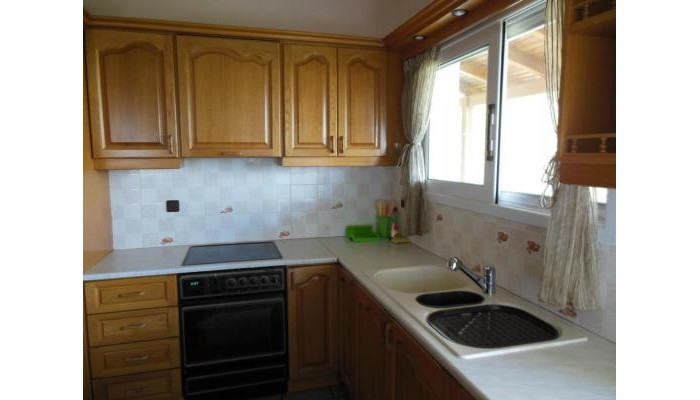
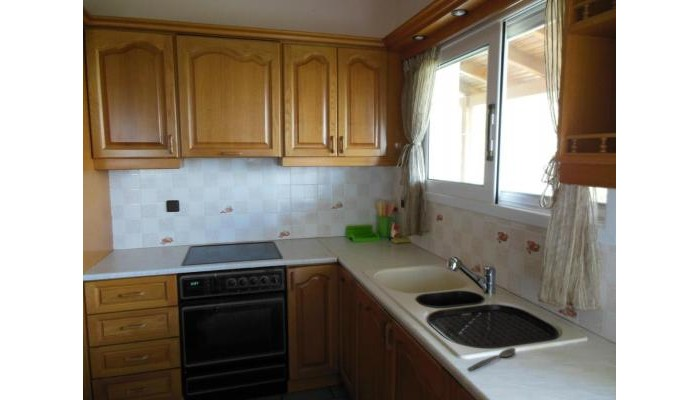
+ spoon (492, 358)
